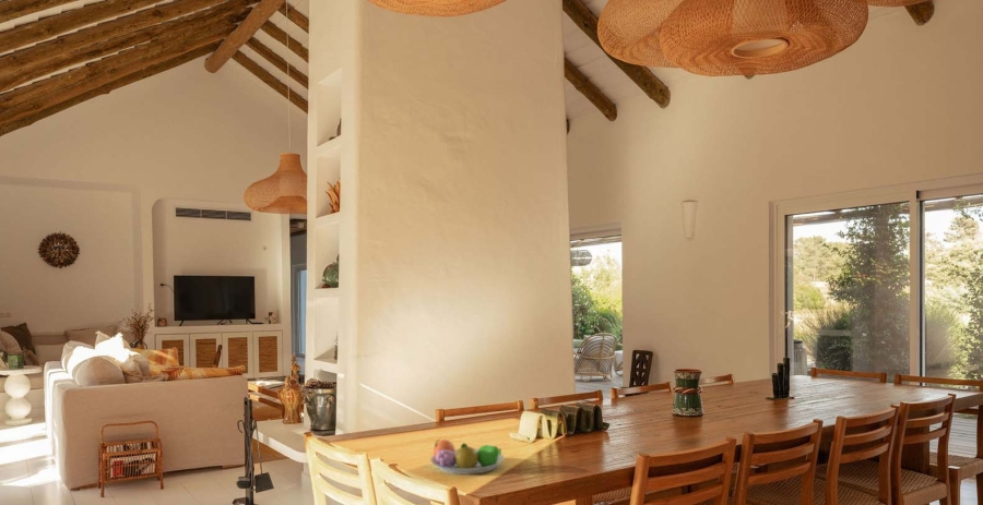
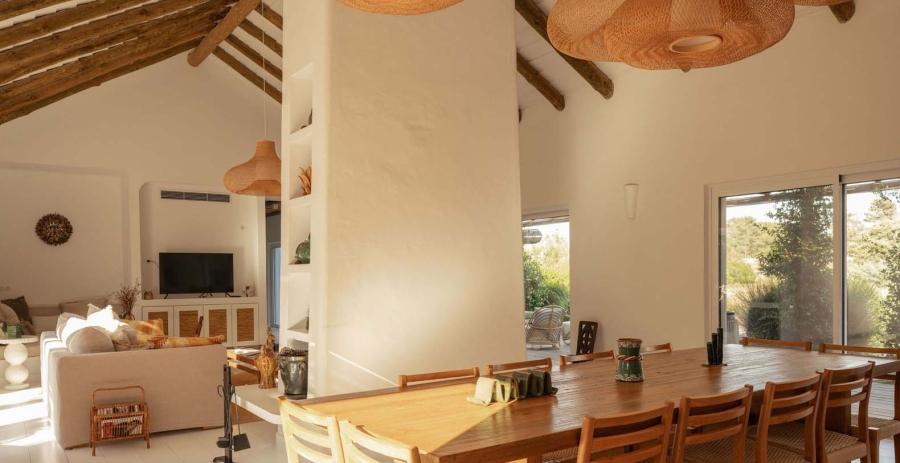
- fruit bowl (469, 452)
